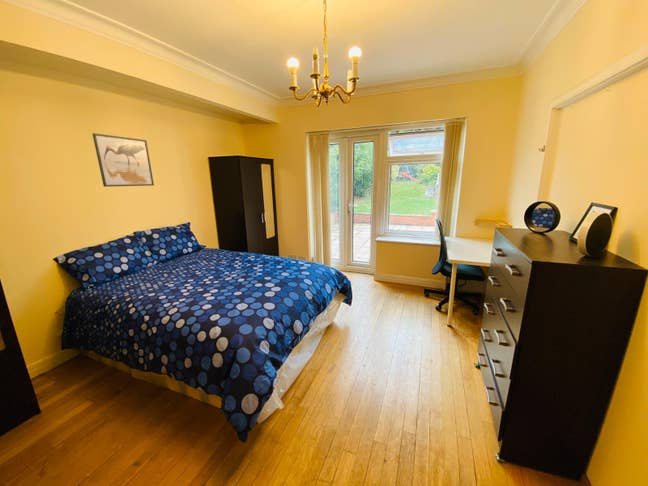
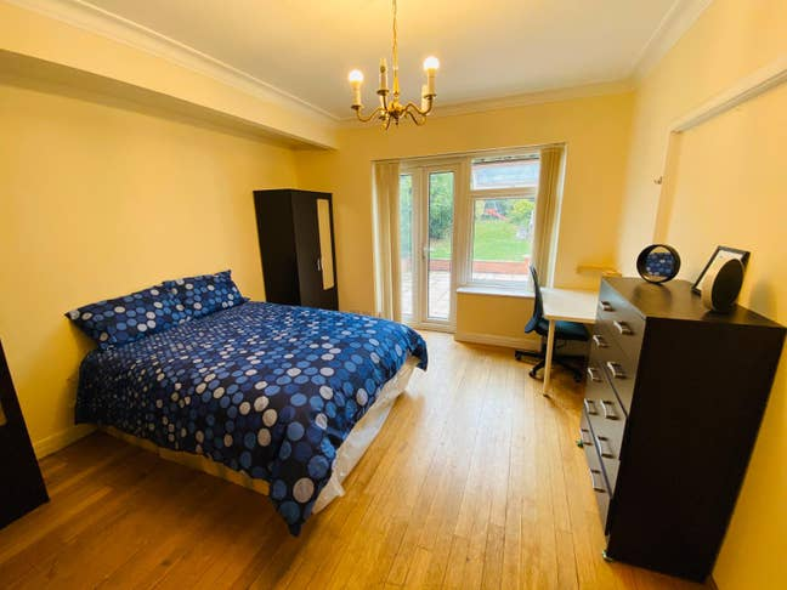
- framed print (126, 162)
